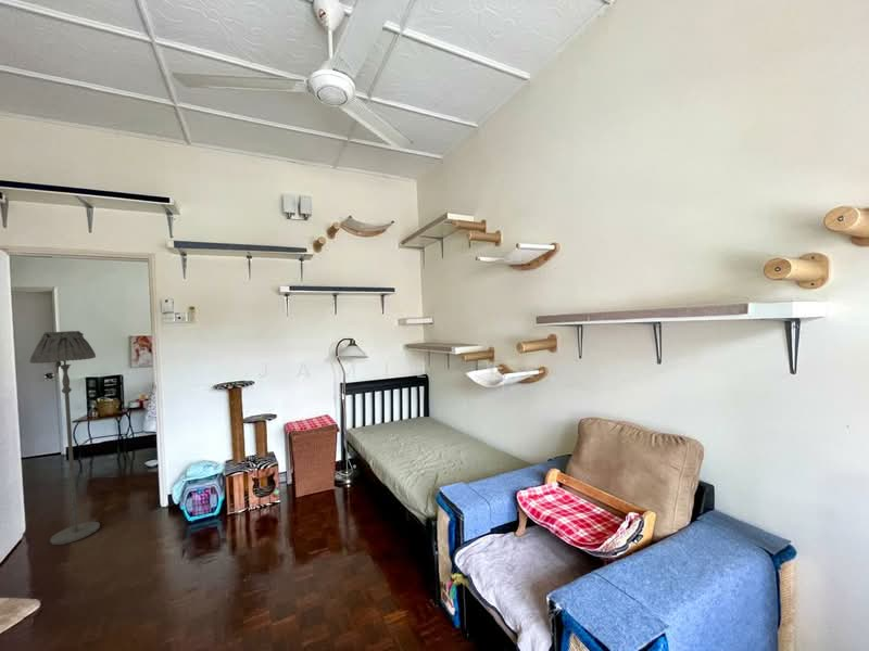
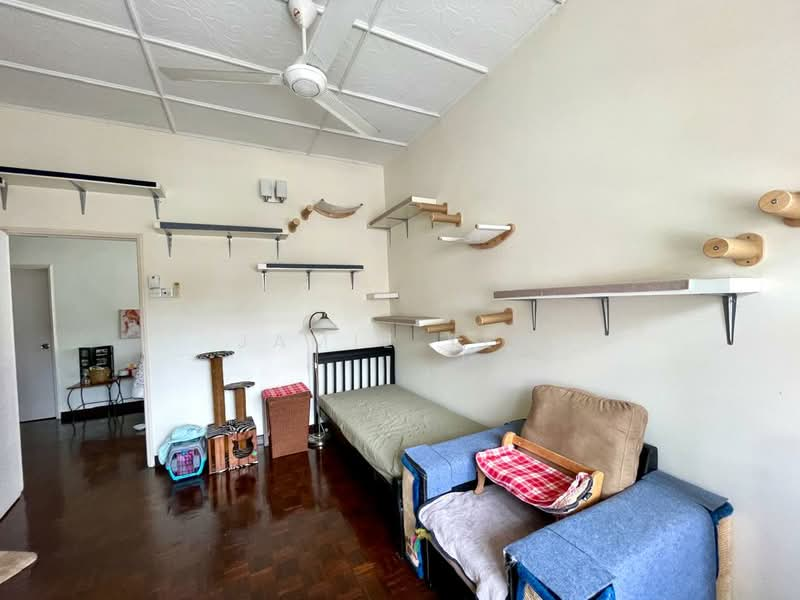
- floor lamp (68, 433)
